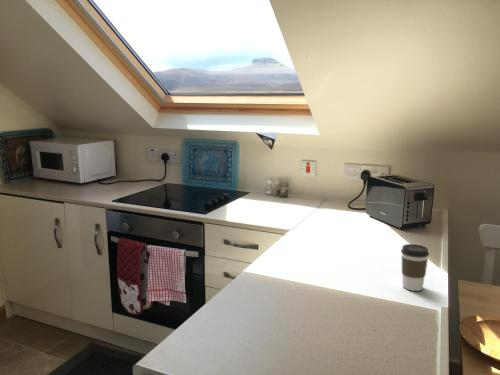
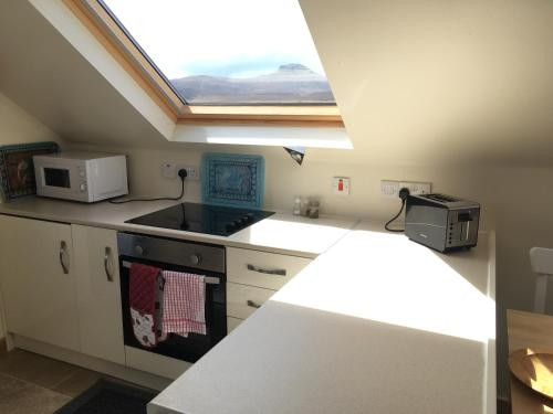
- coffee cup (413, 267)
